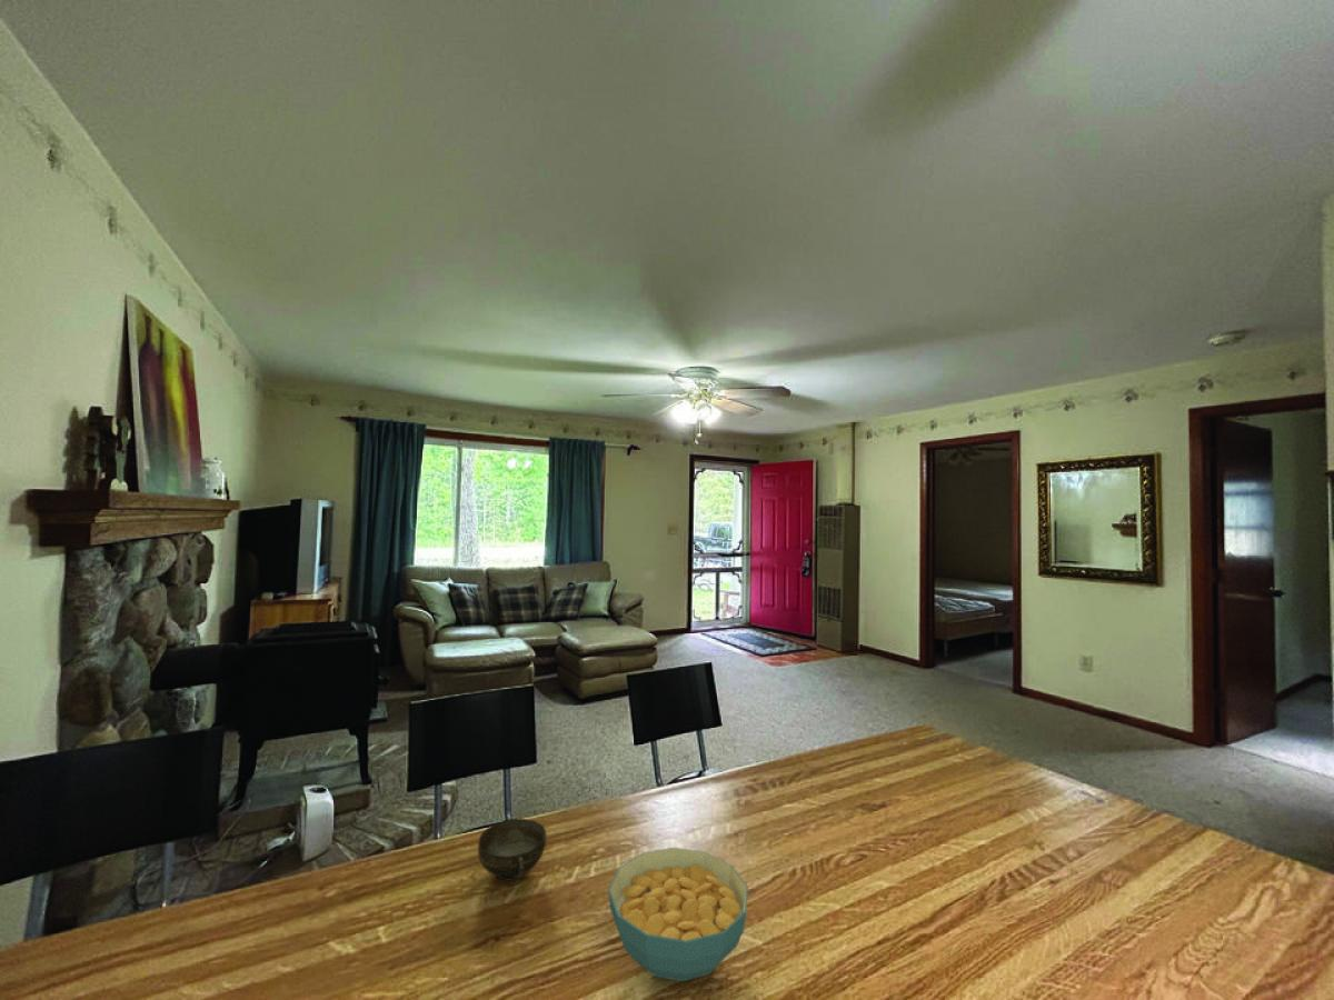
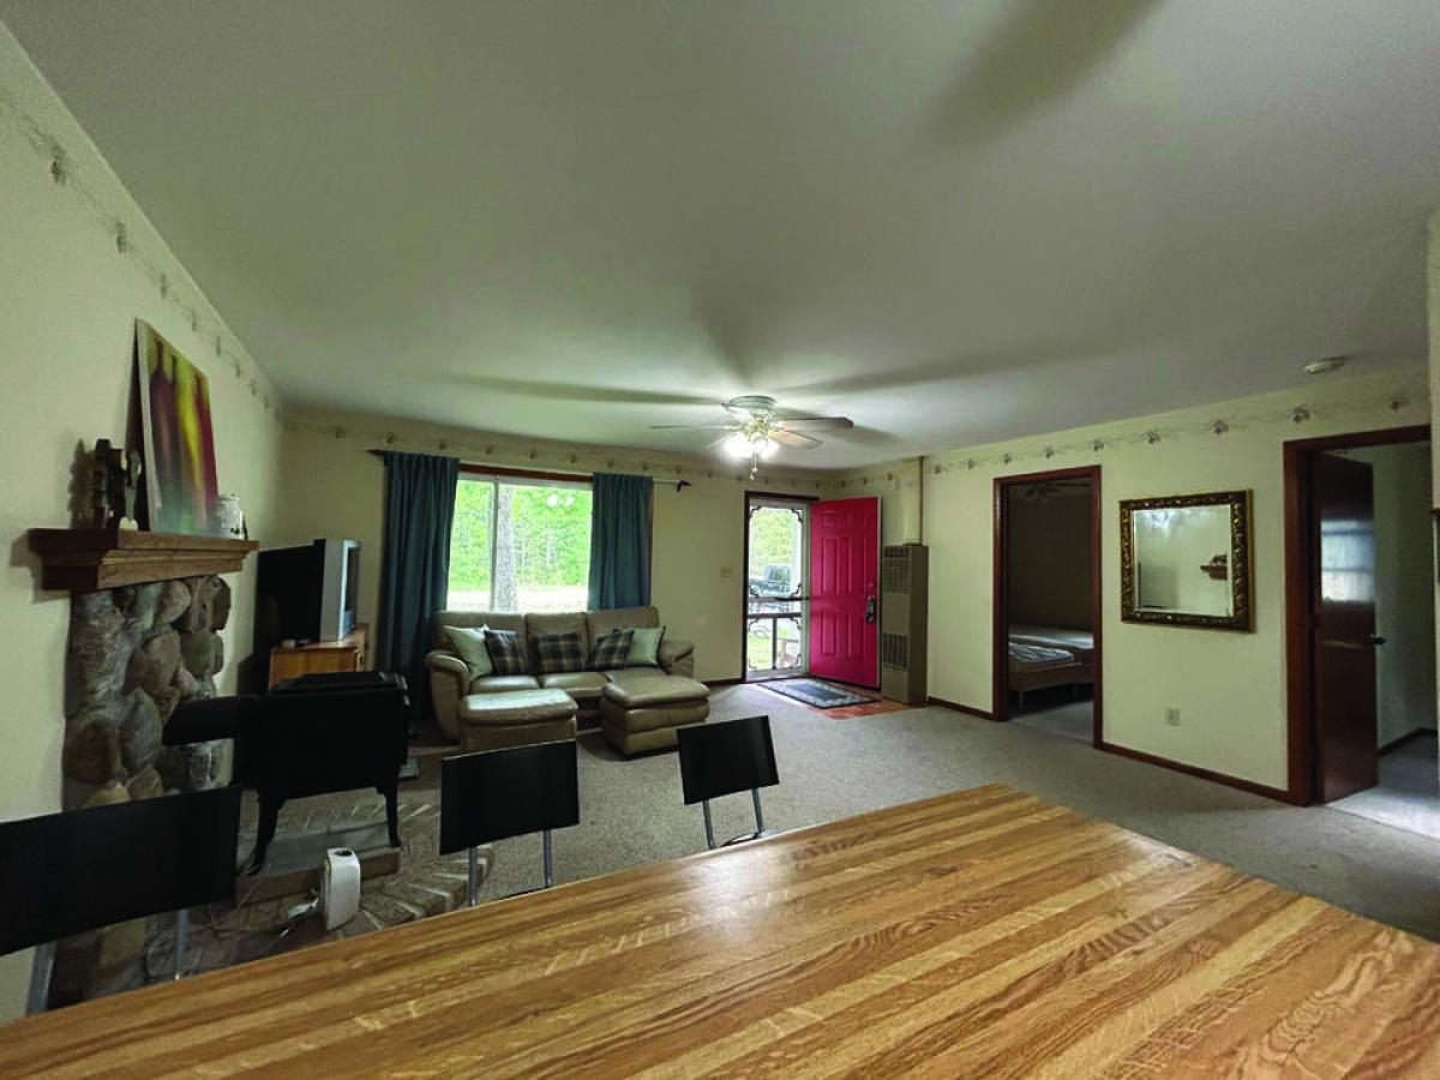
- cereal bowl (678, 923)
- cup (514, 857)
